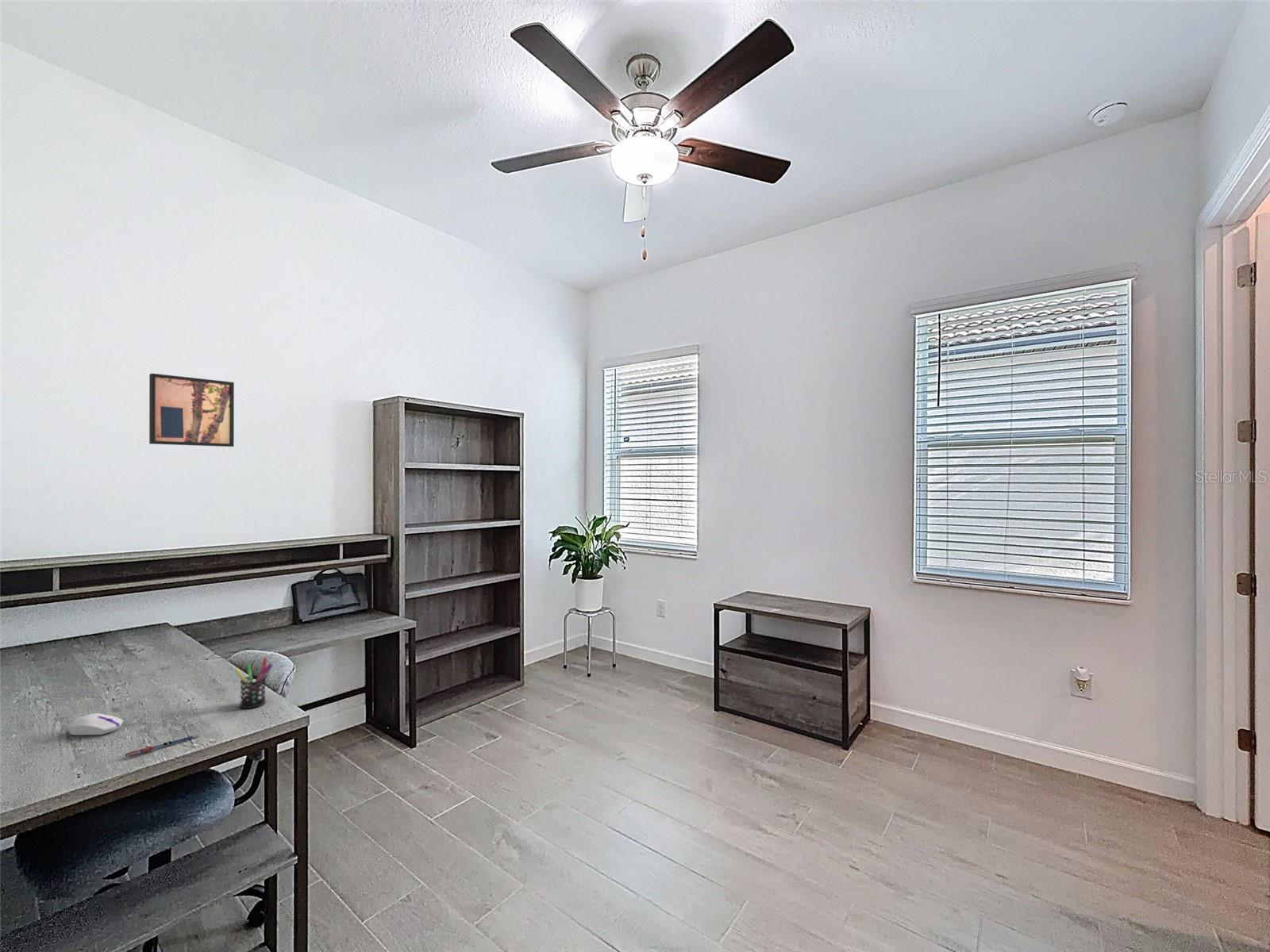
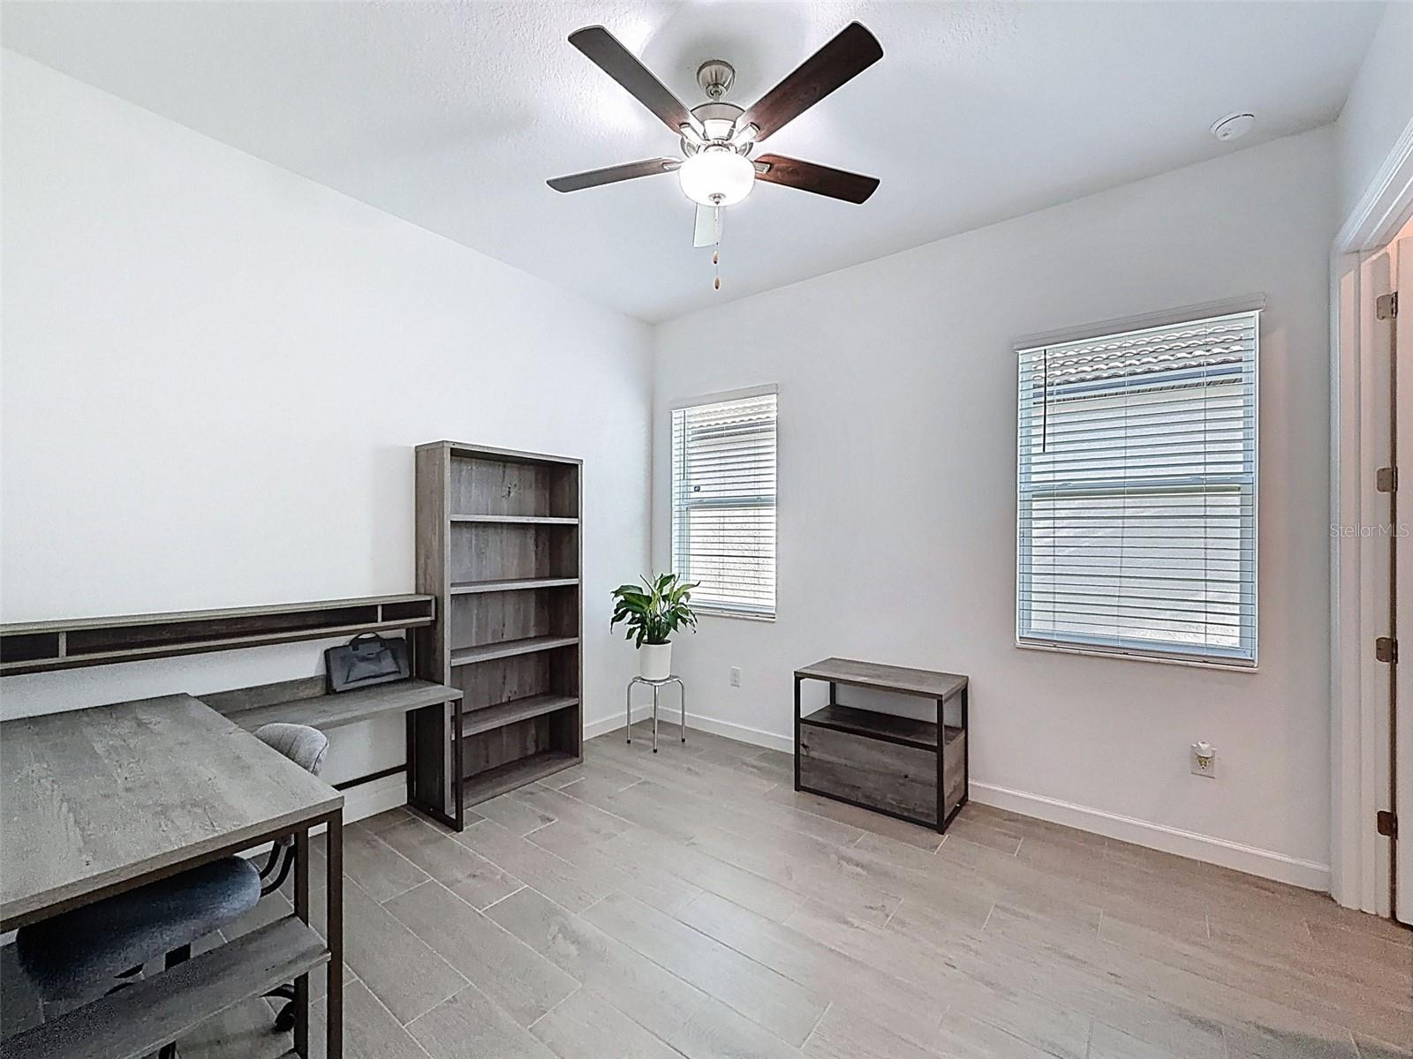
- pen holder (254, 681)
- wall art (193, 412)
- pen (163, 744)
- computer mouse (94, 723)
